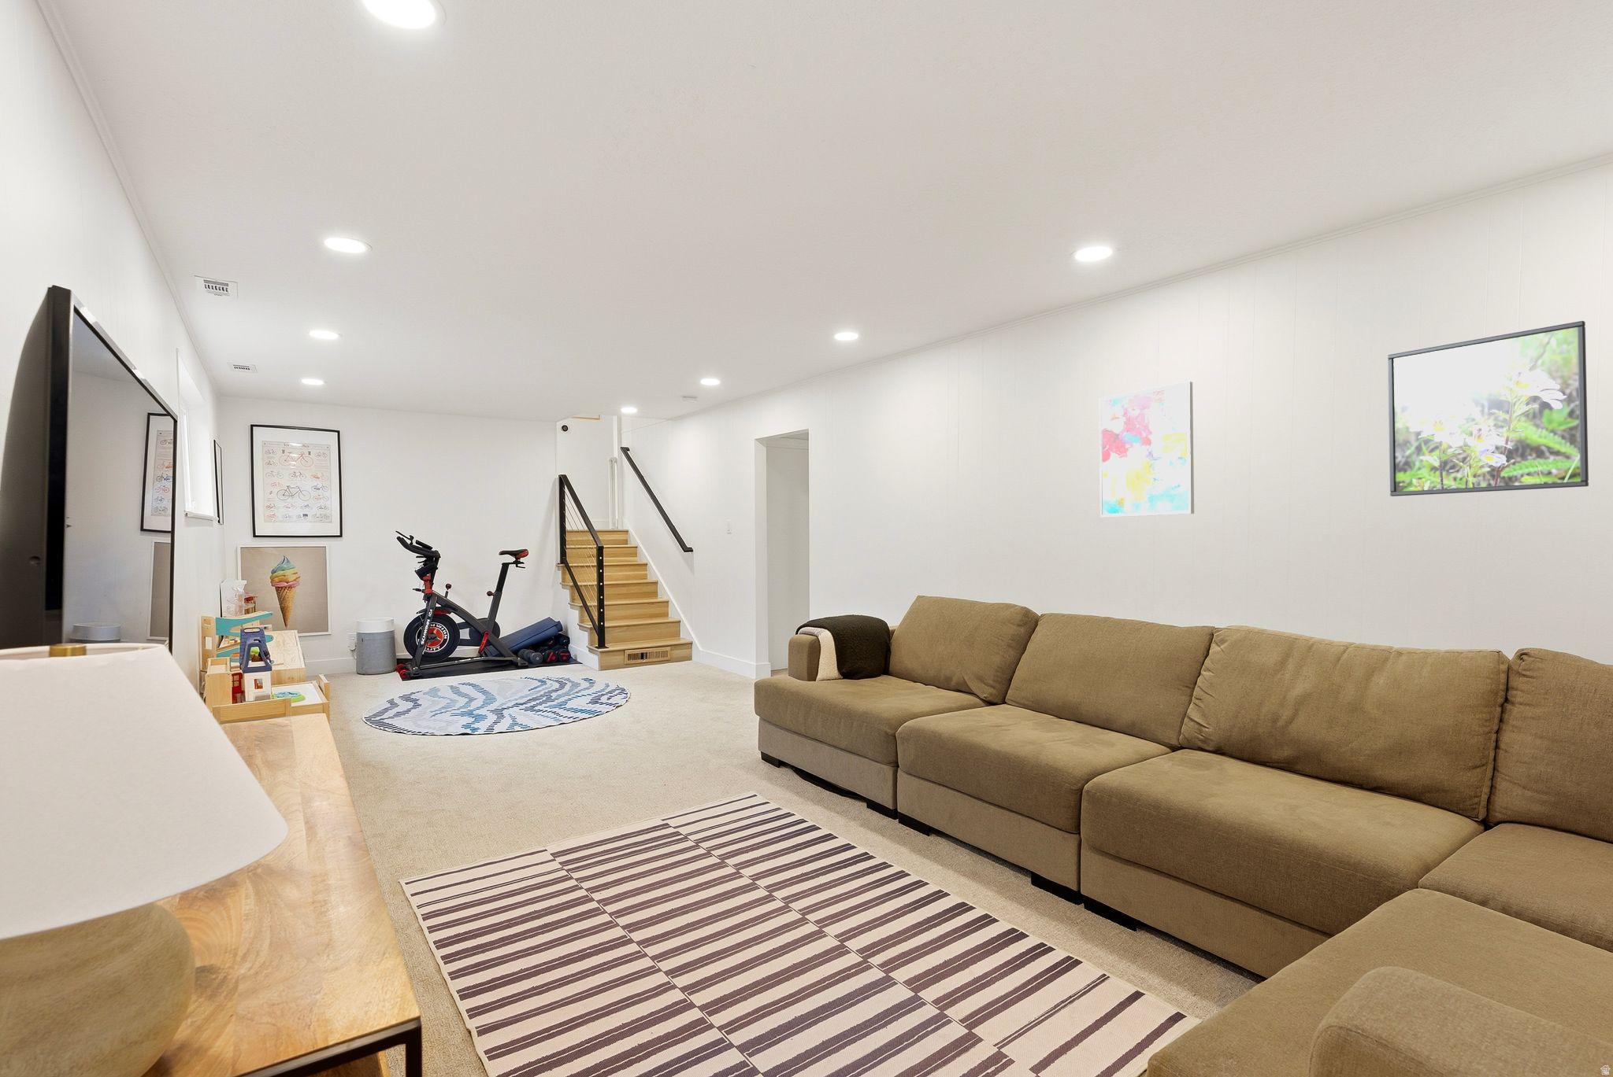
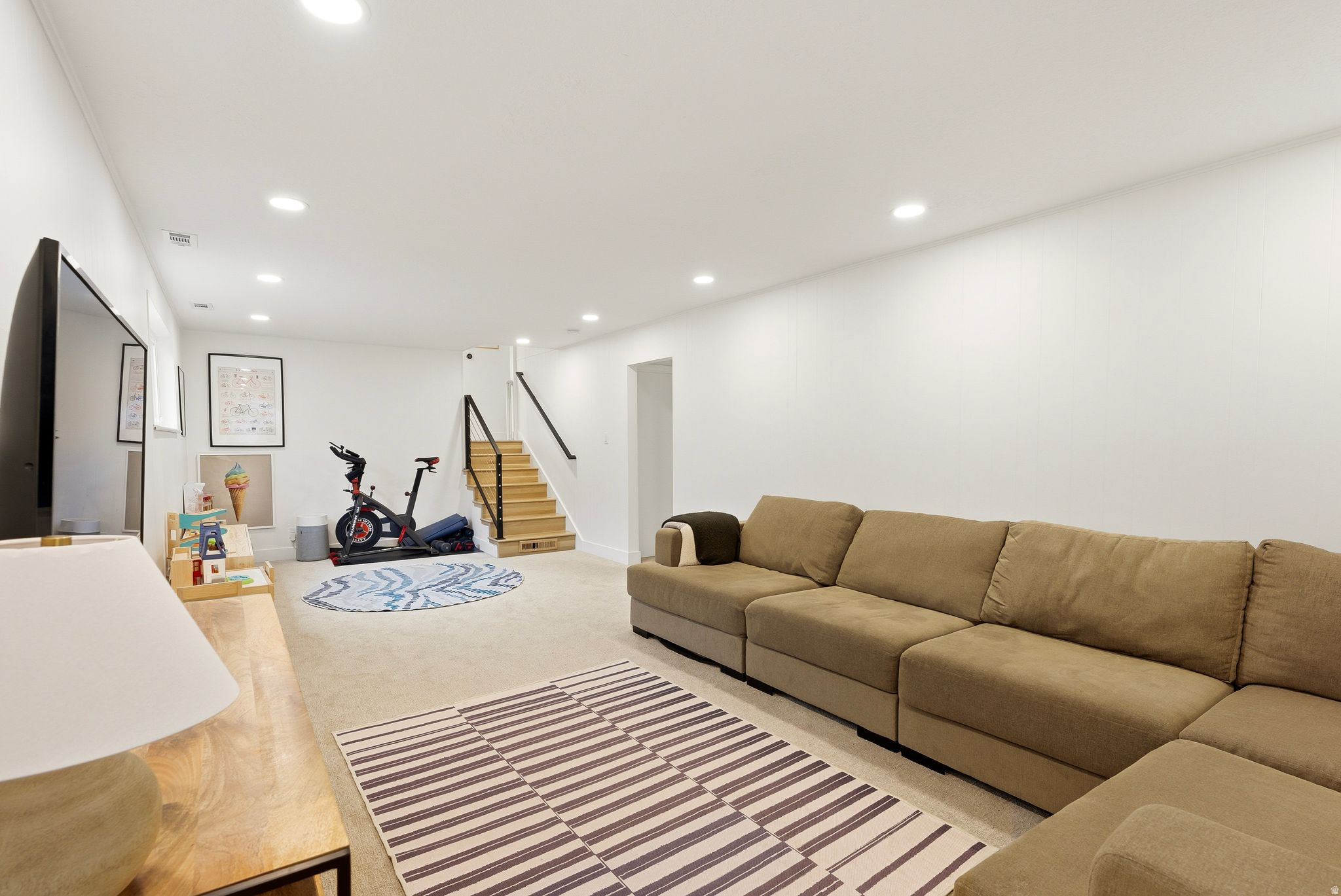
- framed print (1479, 416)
- wall art (1144, 452)
